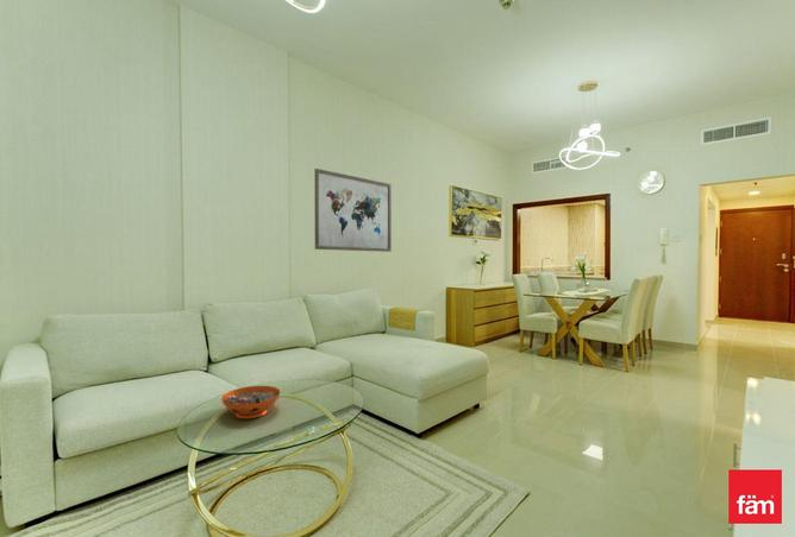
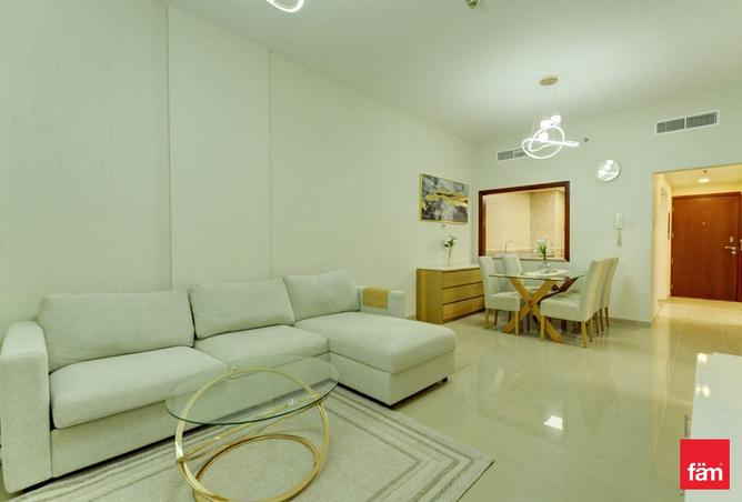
- decorative bowl (251, 403)
- wall art (356, 214)
